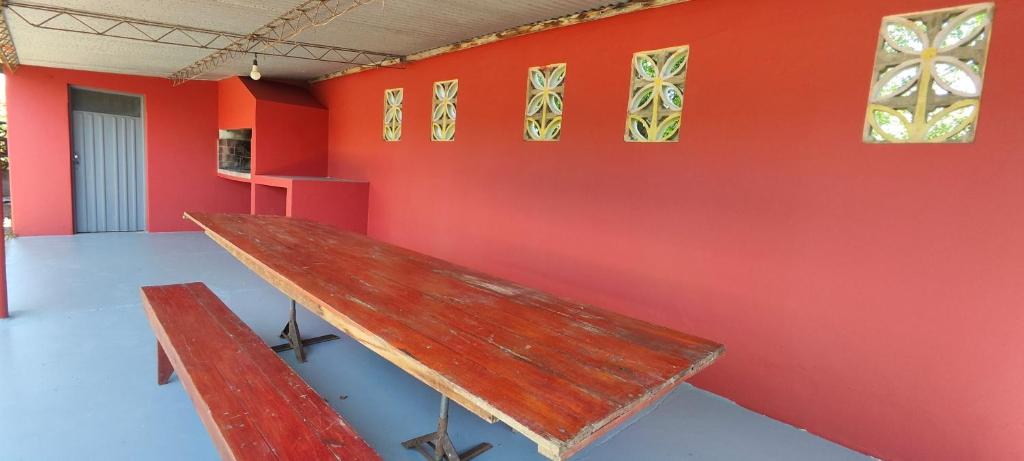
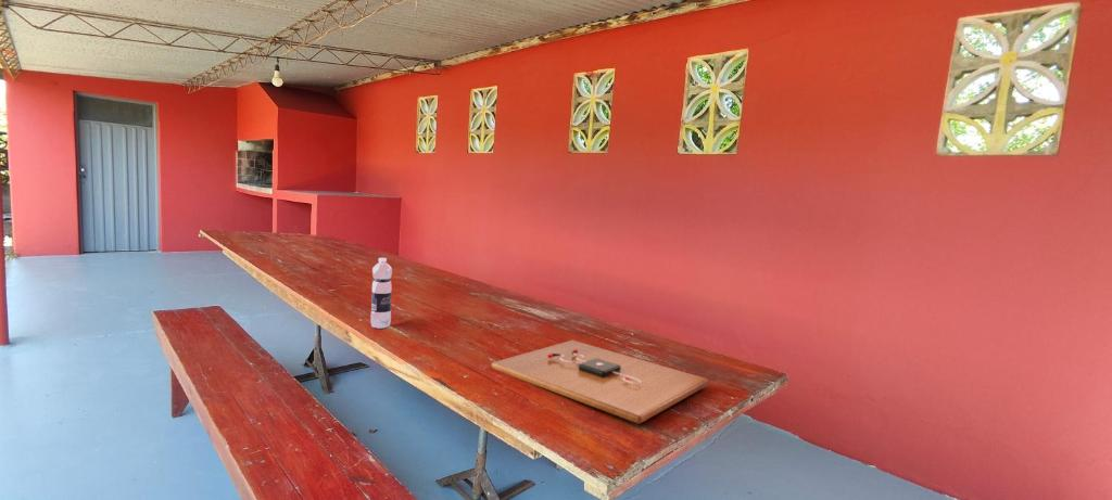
+ cutting board (599, 370)
+ water bottle (381, 292)
